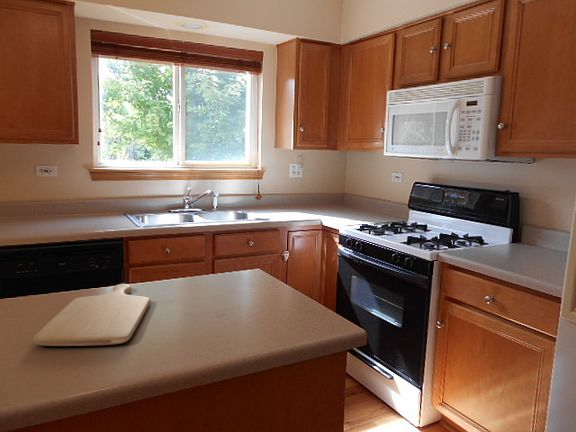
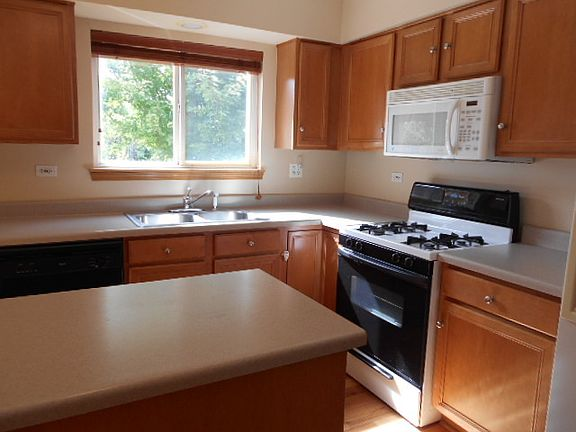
- chopping board (105, 309)
